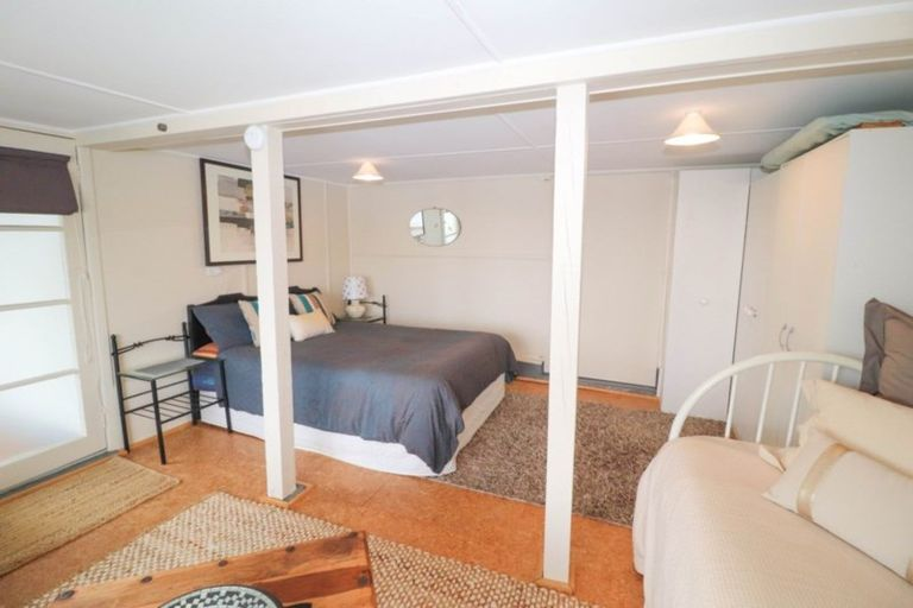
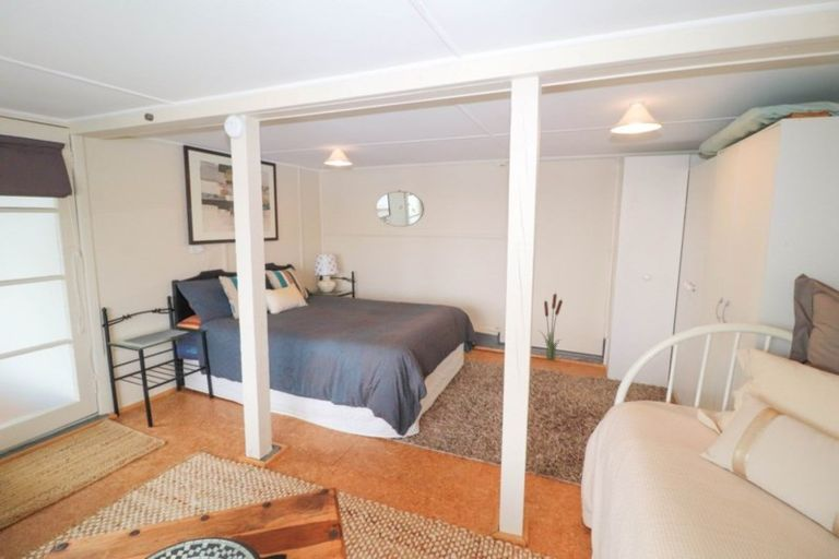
+ decorative plant (552, 323)
